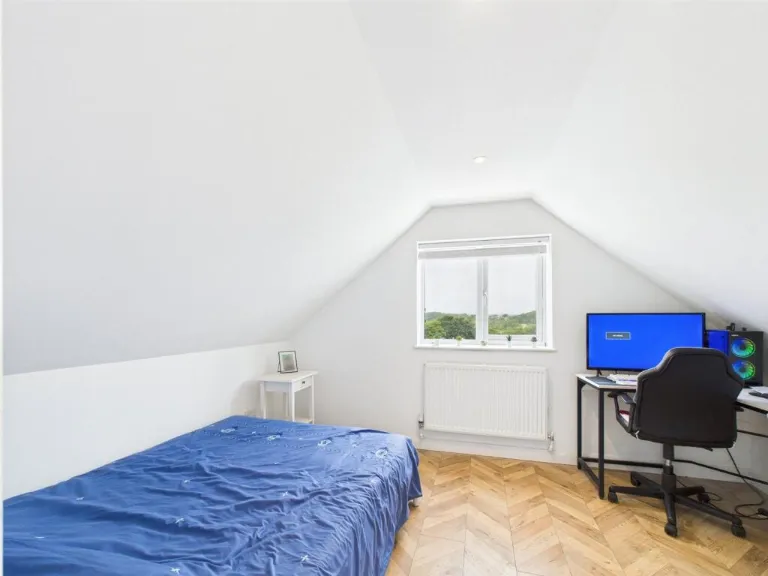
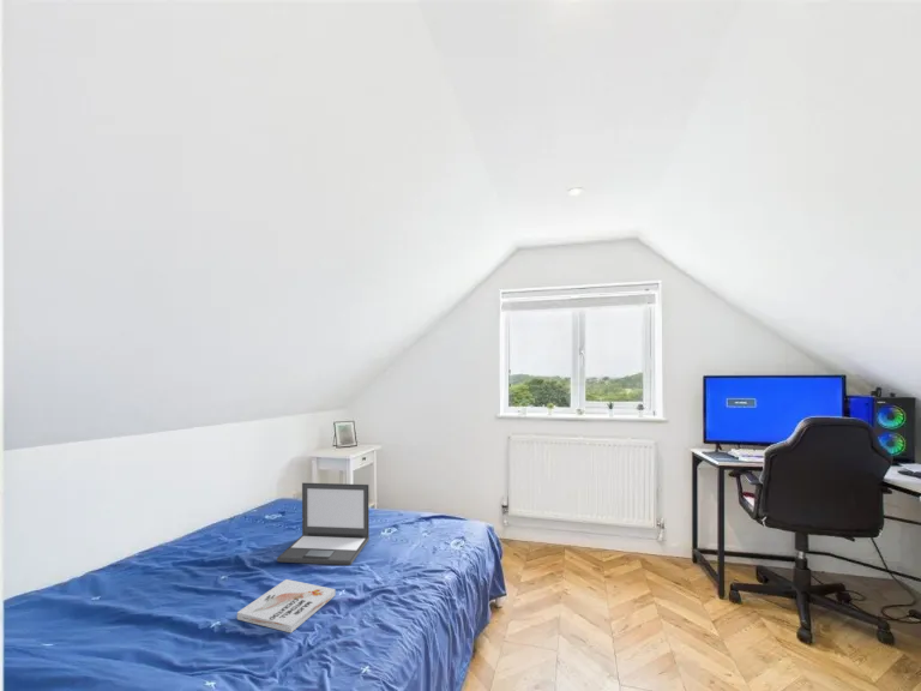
+ laptop (325, 521)
+ book (288, 602)
